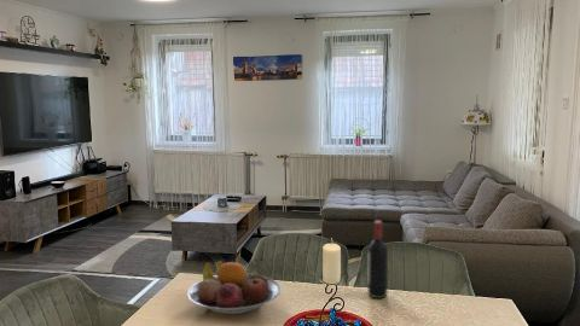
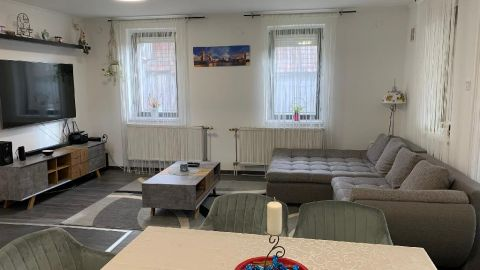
- fruit bowl (234, 285)
- wine bottle (377, 258)
